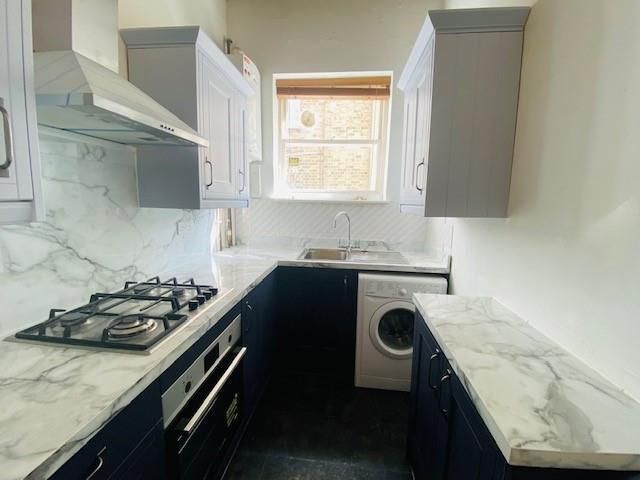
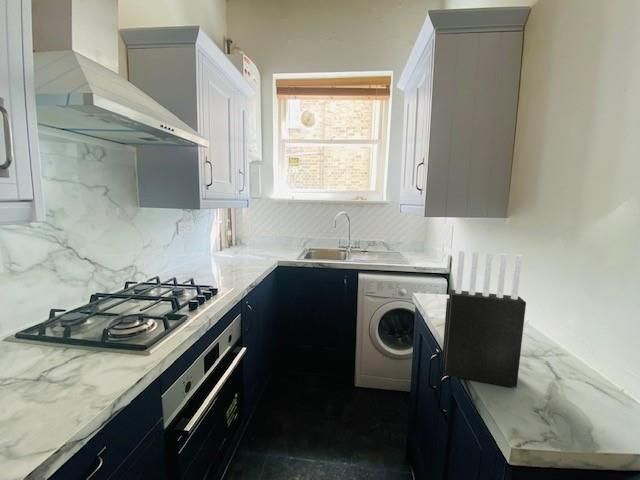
+ knife block (480, 311)
